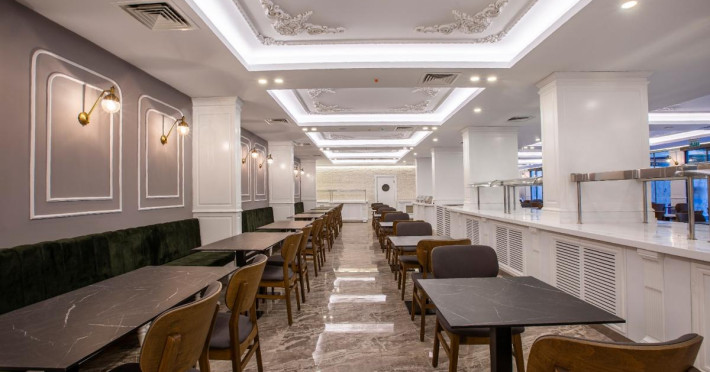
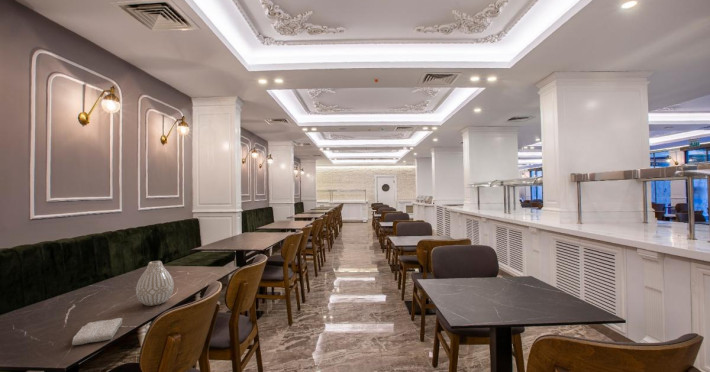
+ vase (155, 282)
+ washcloth (99, 330)
